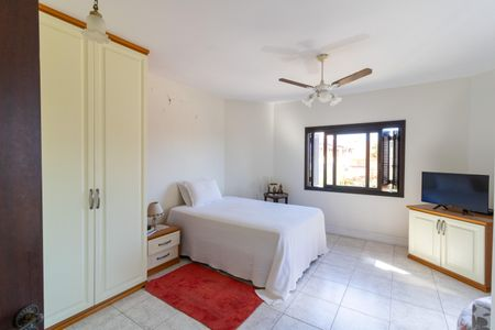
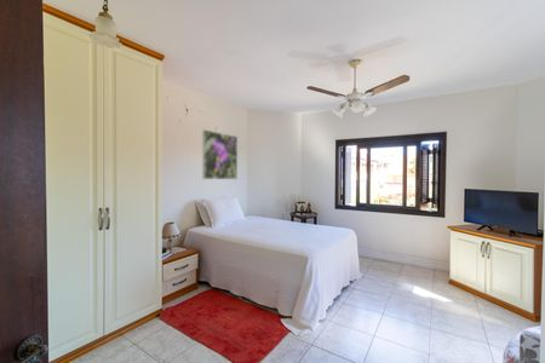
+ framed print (220, 156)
